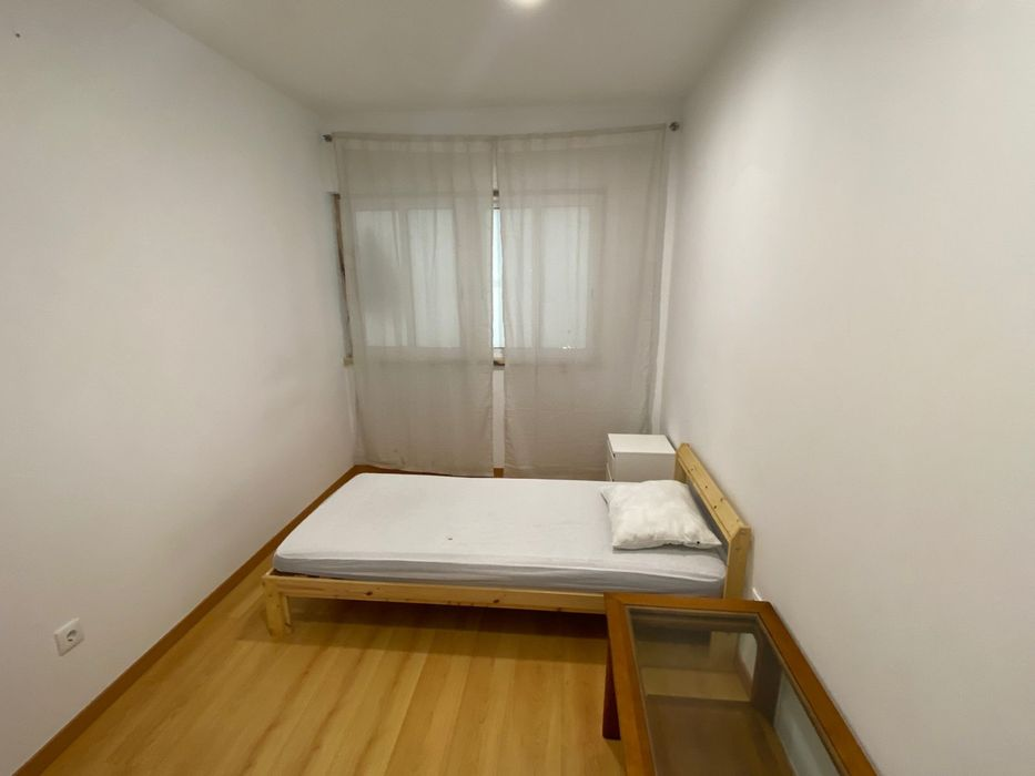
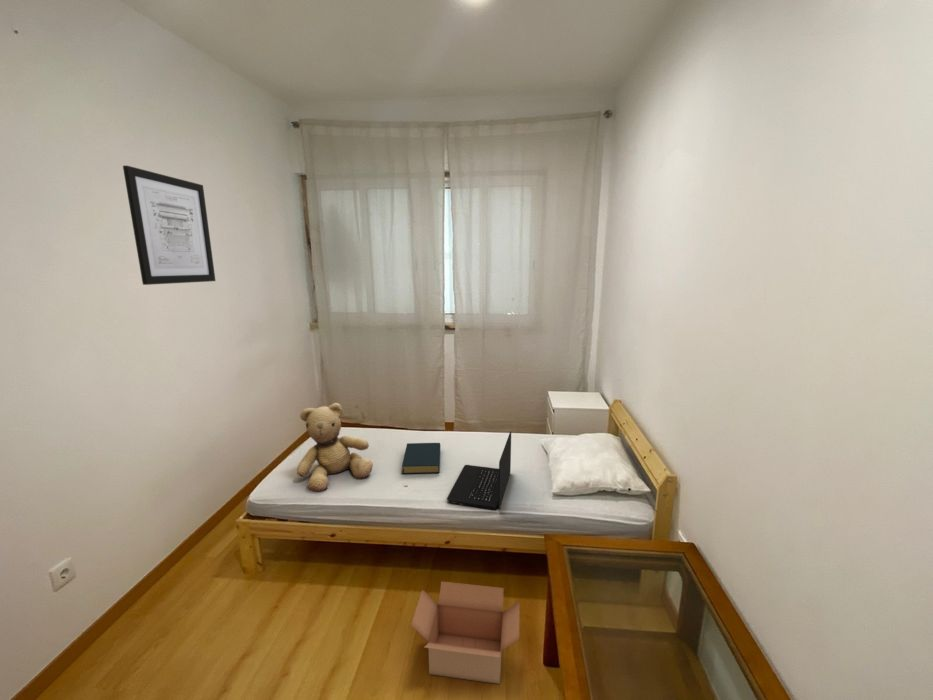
+ laptop (480, 466)
+ hardback book (422, 457)
+ cardboard box (467, 634)
+ wall art (175, 231)
+ teddy bear (333, 441)
